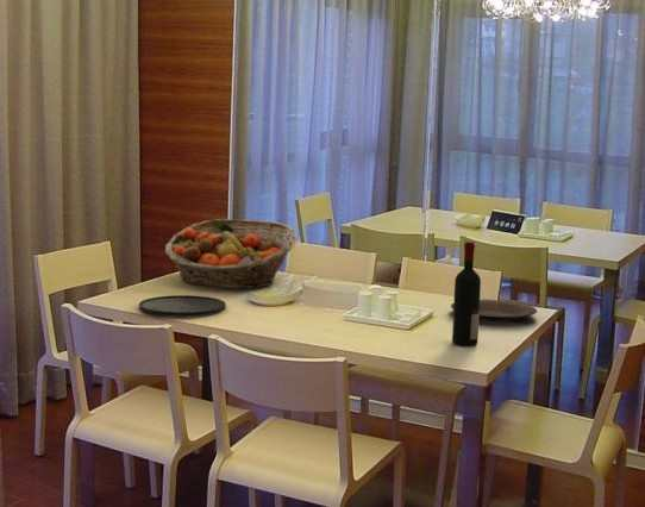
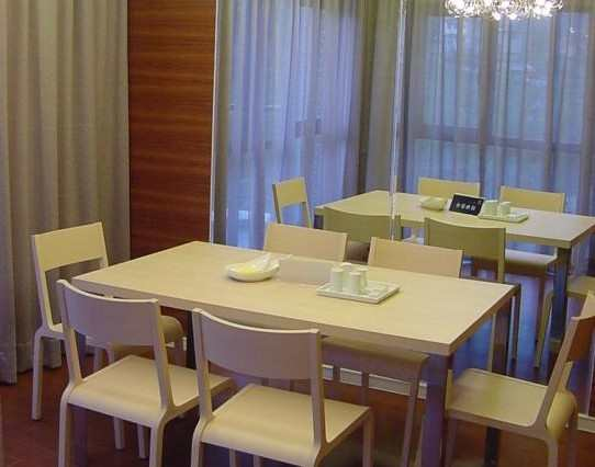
- plate (493, 311)
- fruit basket (230, 252)
- plate (182, 305)
- alcohol (466, 293)
